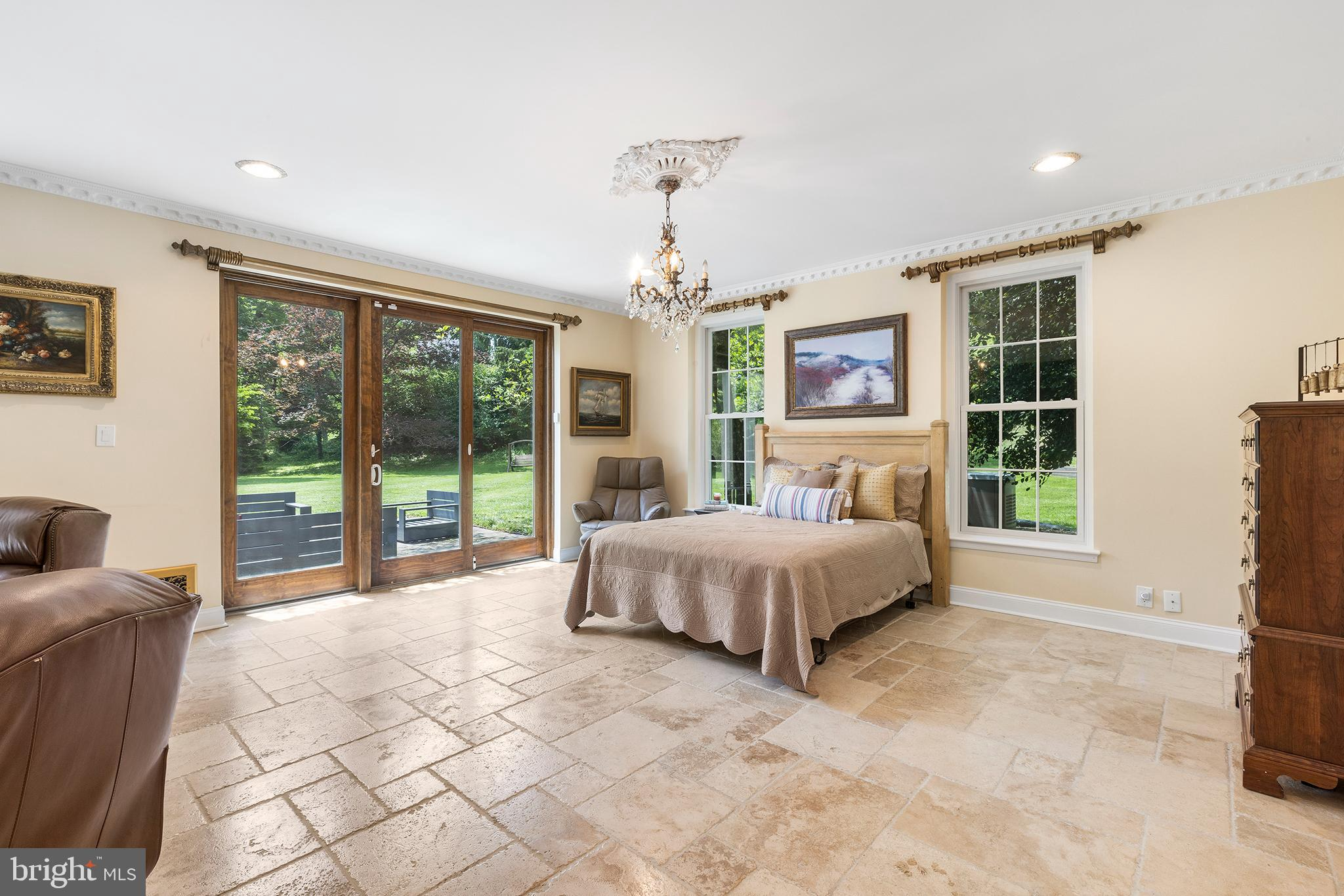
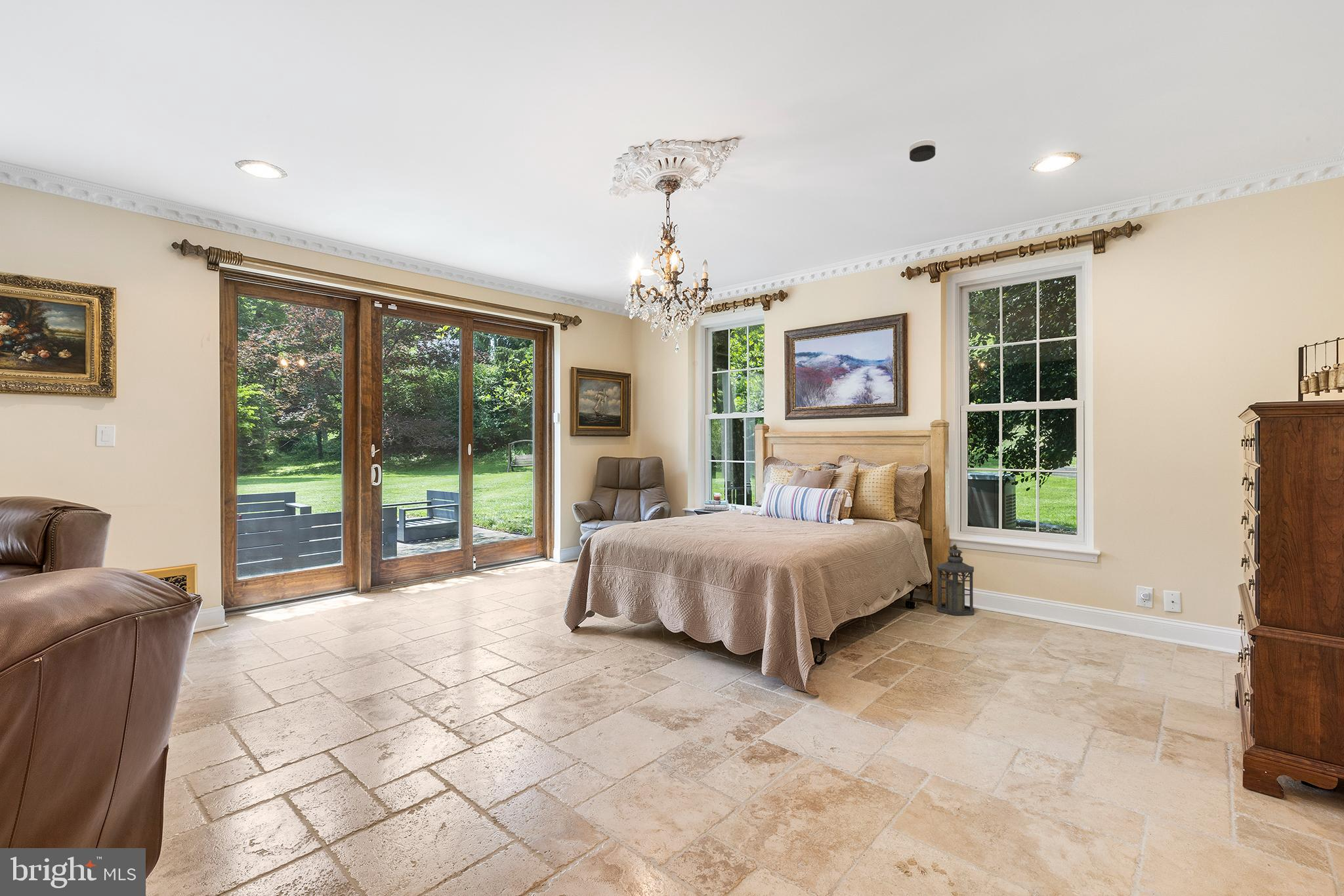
+ smoke detector (922, 150)
+ lantern (955, 577)
